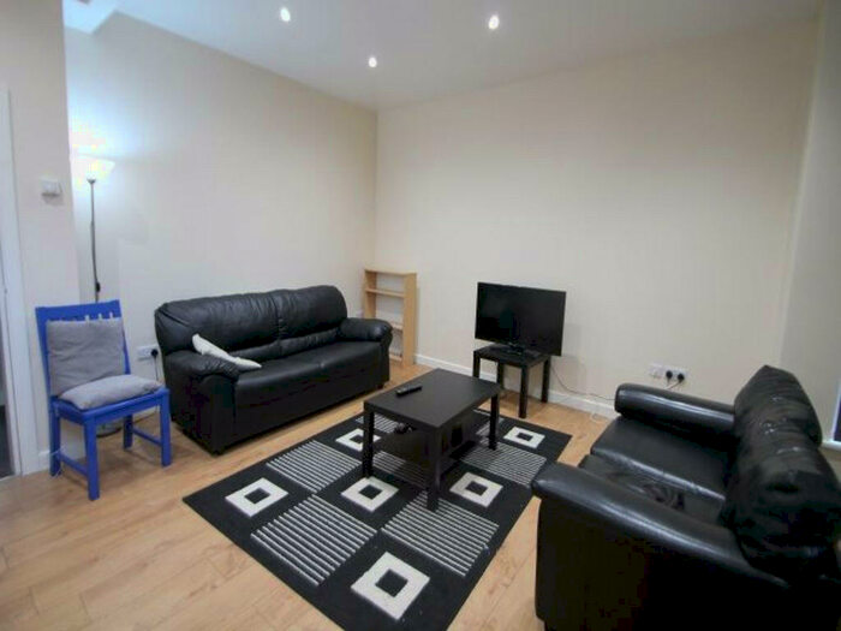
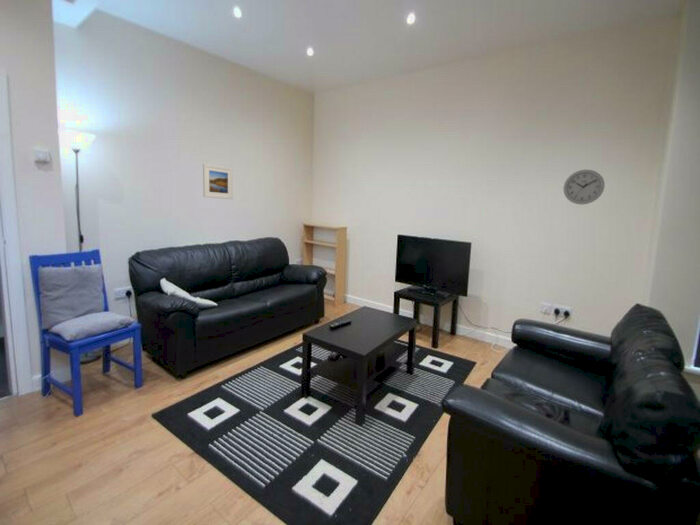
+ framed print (218, 182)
+ wall clock (583, 187)
